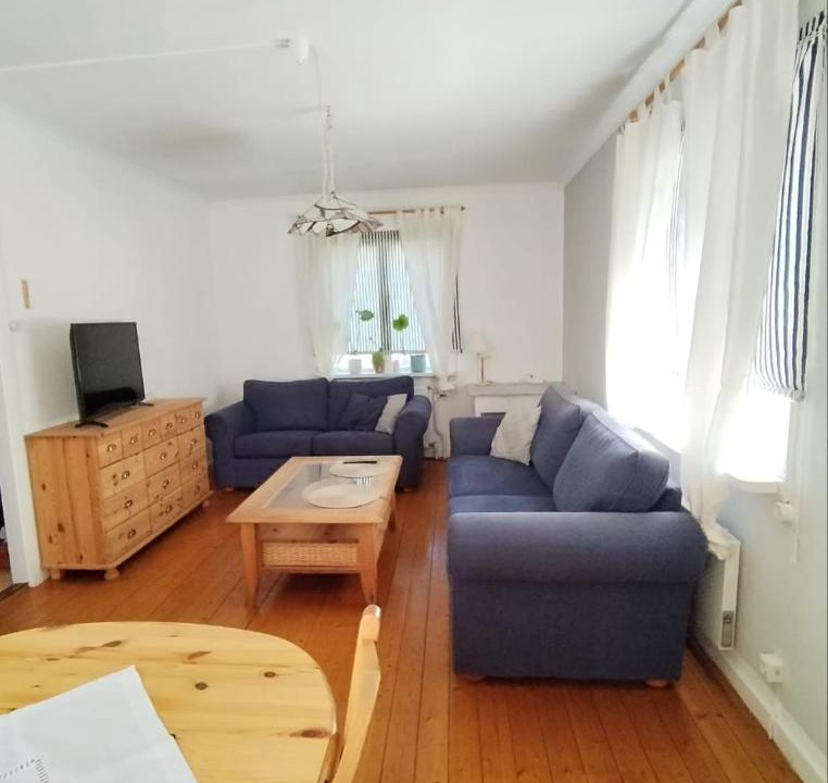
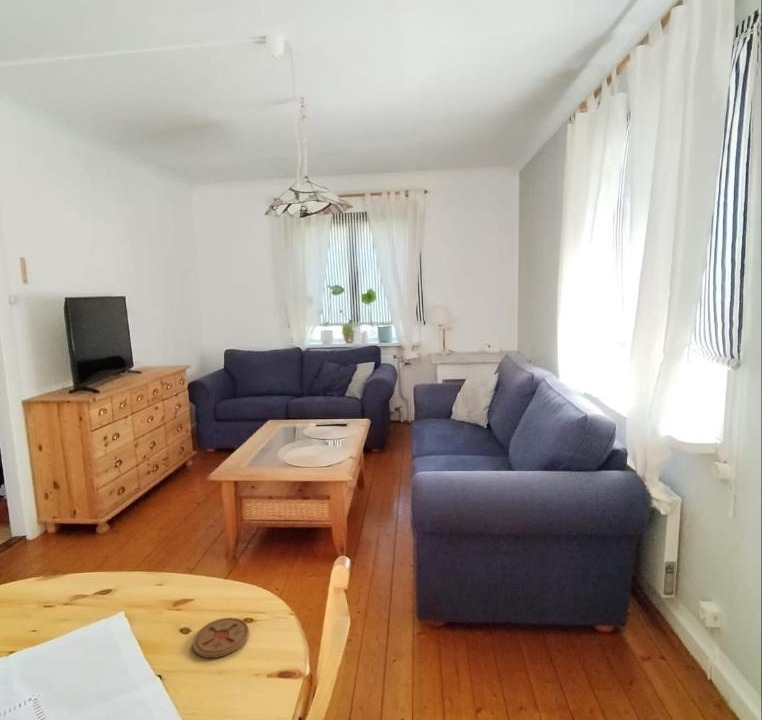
+ coaster (221, 636)
